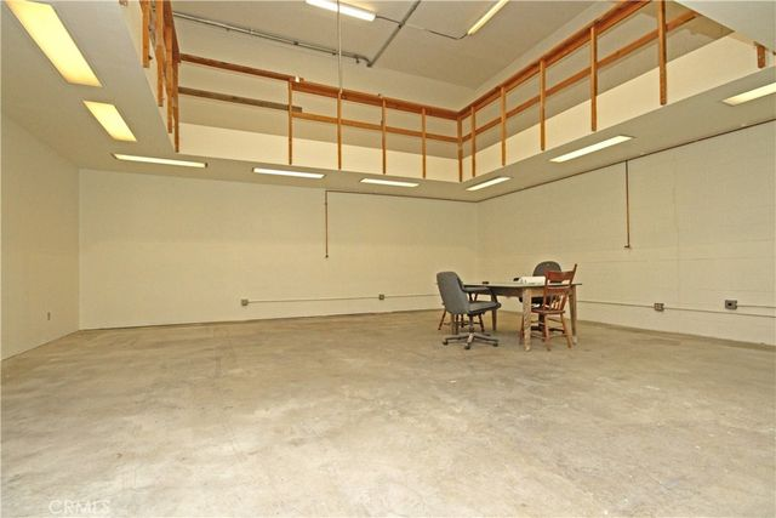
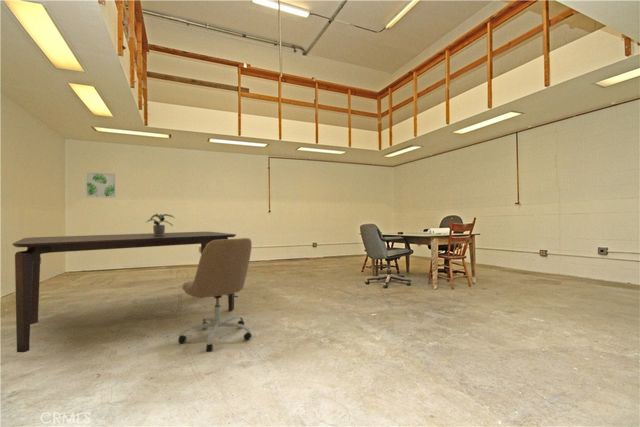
+ wall art (101, 185)
+ office chair (217, 286)
+ potted plant (159, 223)
+ dining table (137, 247)
